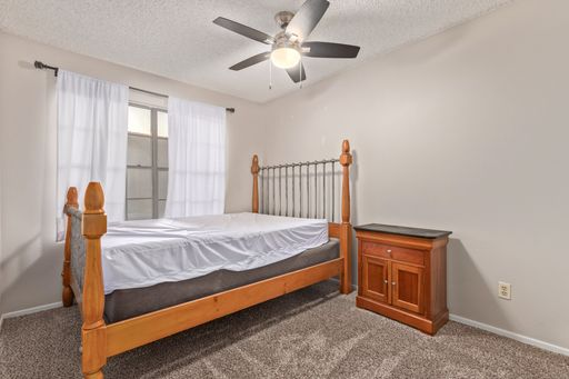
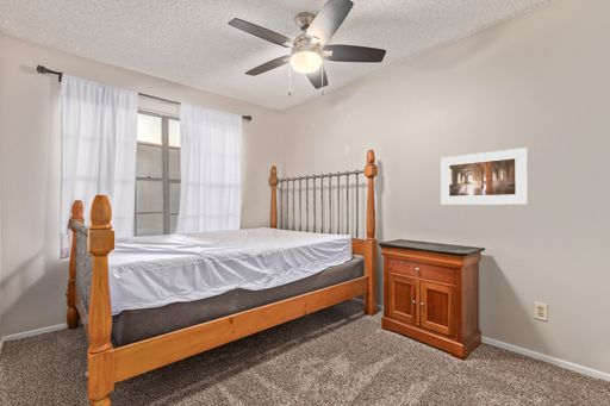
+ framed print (479, 179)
